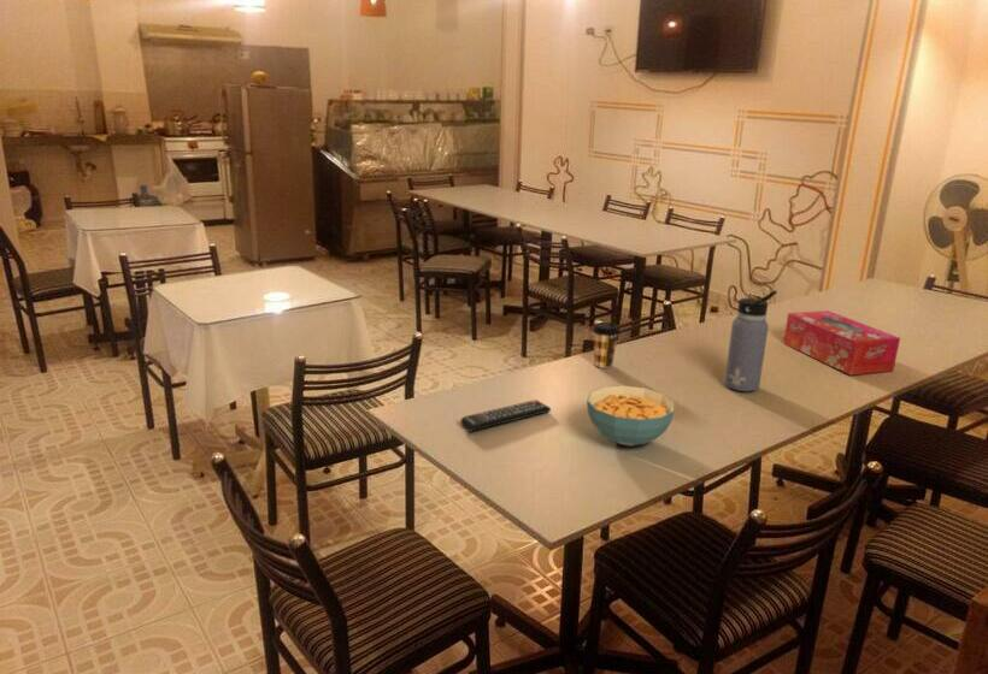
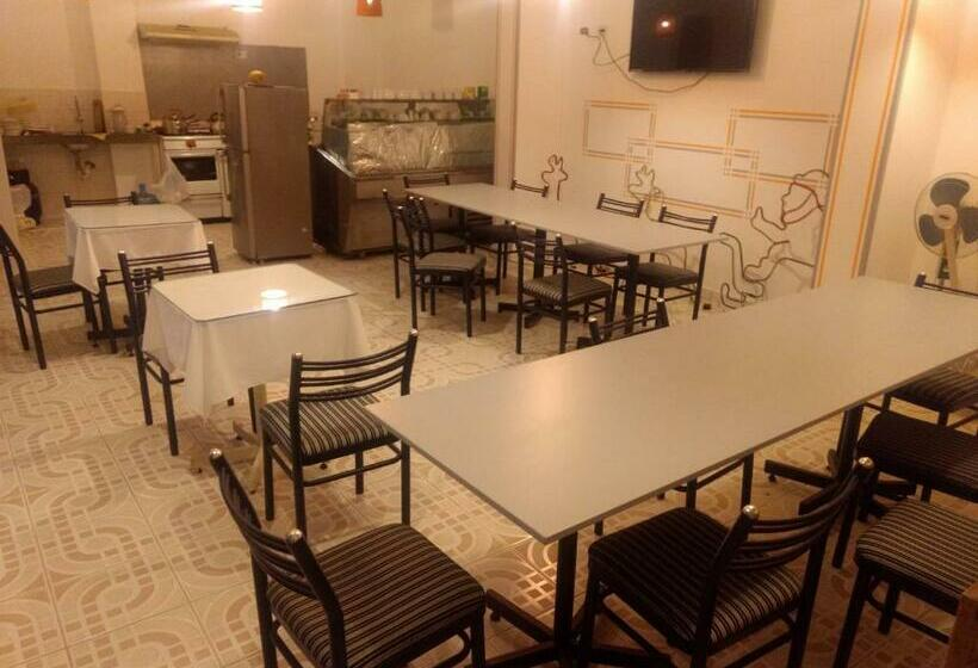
- water bottle (749, 338)
- tissue box (837, 341)
- coffee cup (604, 344)
- remote control (506, 415)
- cereal bowl (629, 420)
